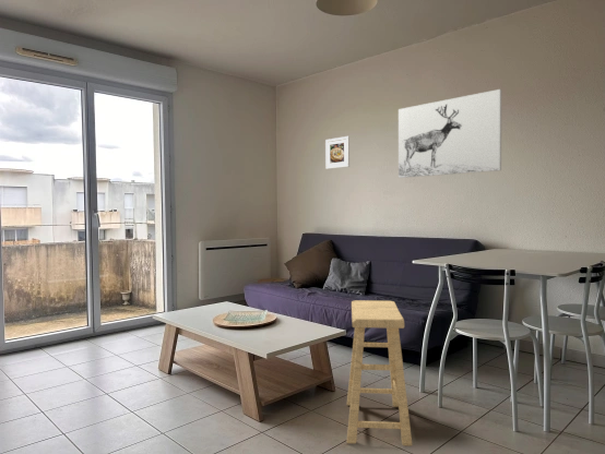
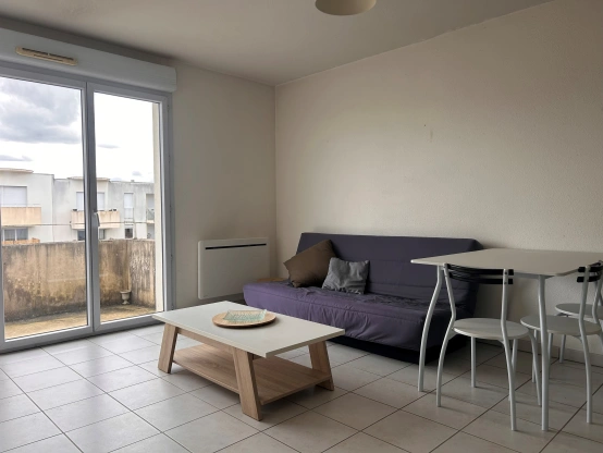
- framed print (336, 153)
- stool (376, 366)
- wall art (446, 136)
